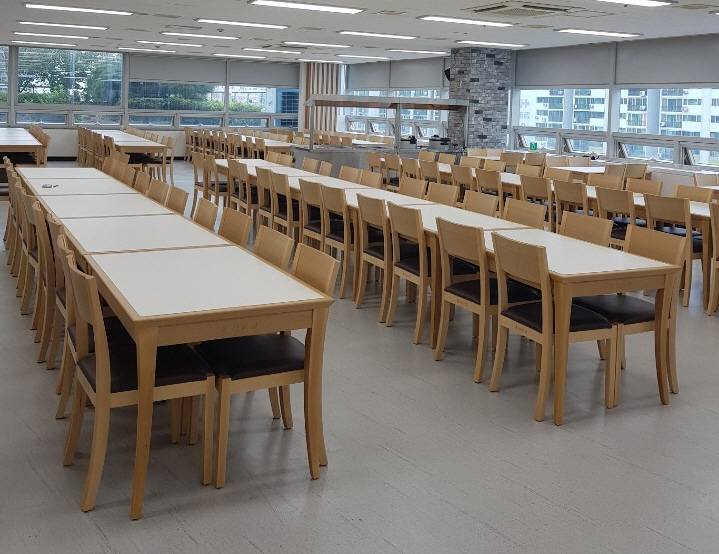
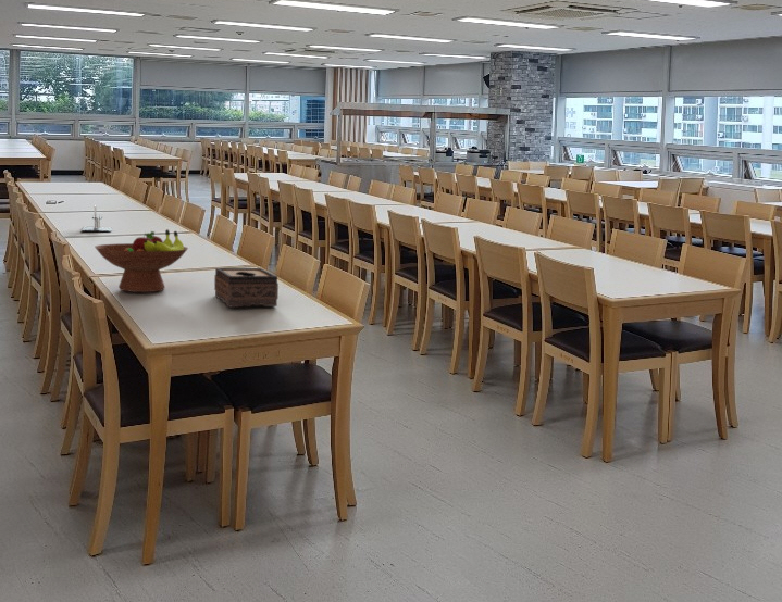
+ fruit bowl (141, 260)
+ tissue box (245, 286)
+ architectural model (97, 216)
